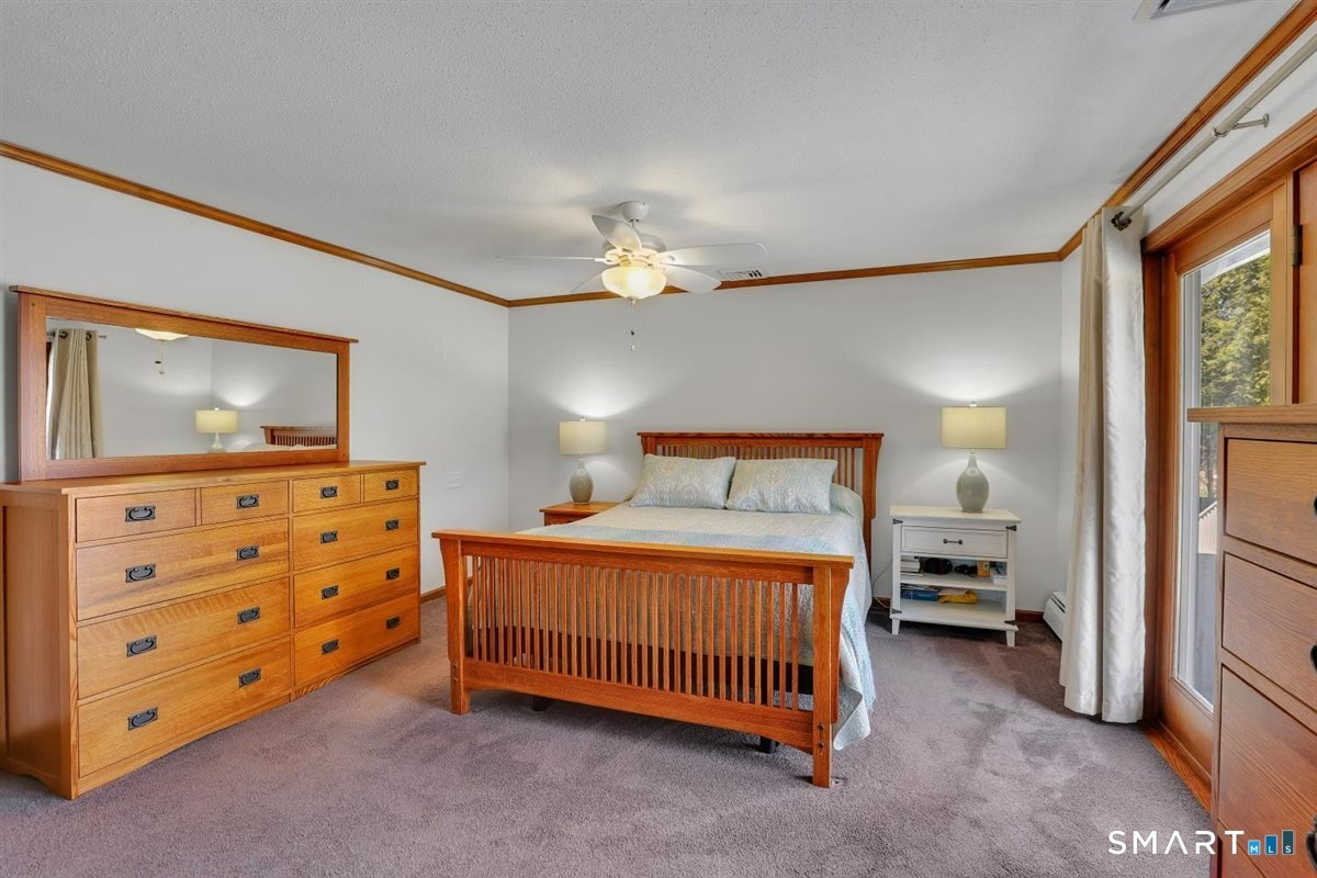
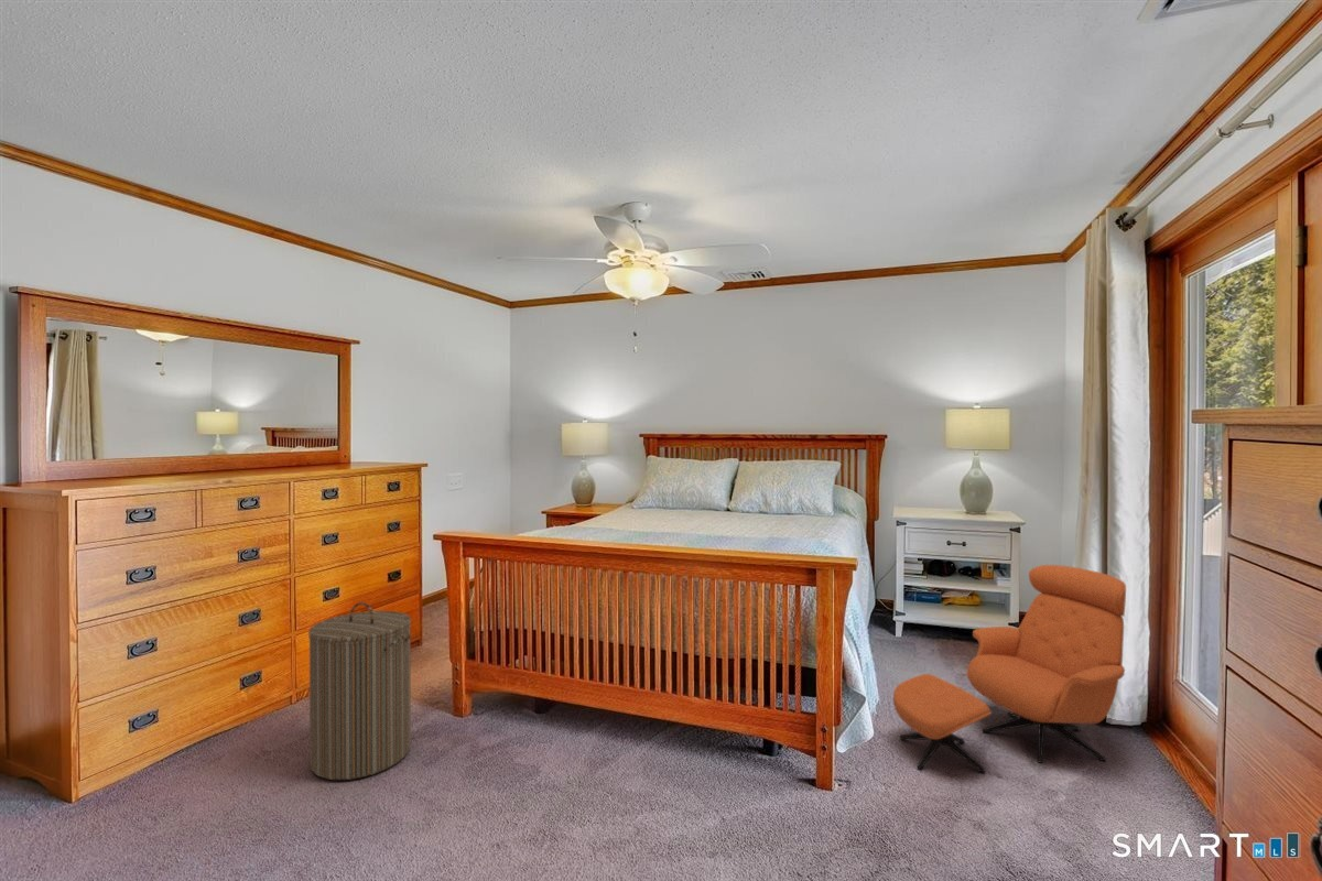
+ laundry hamper (361, 678)
+ armchair (1004, 660)
